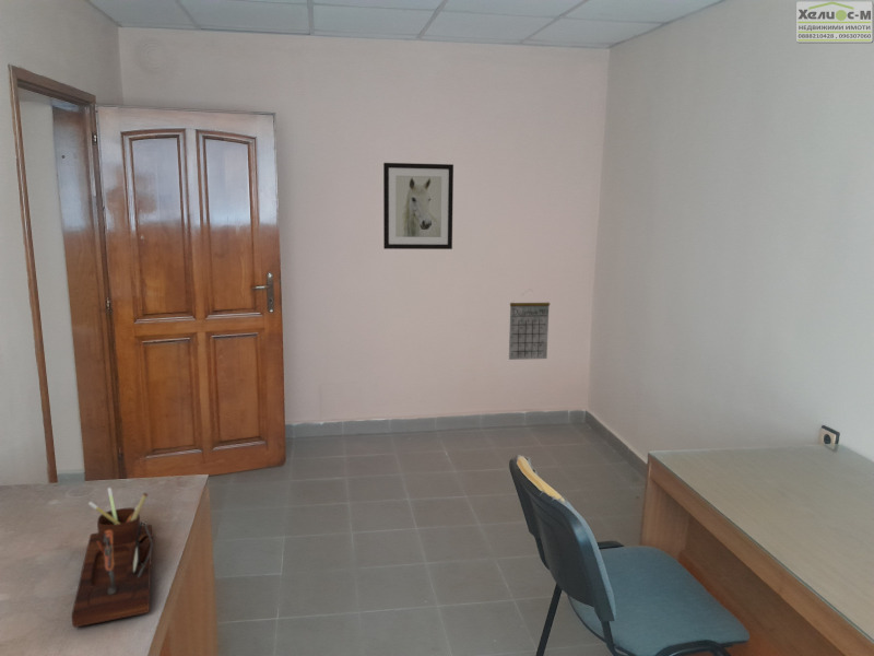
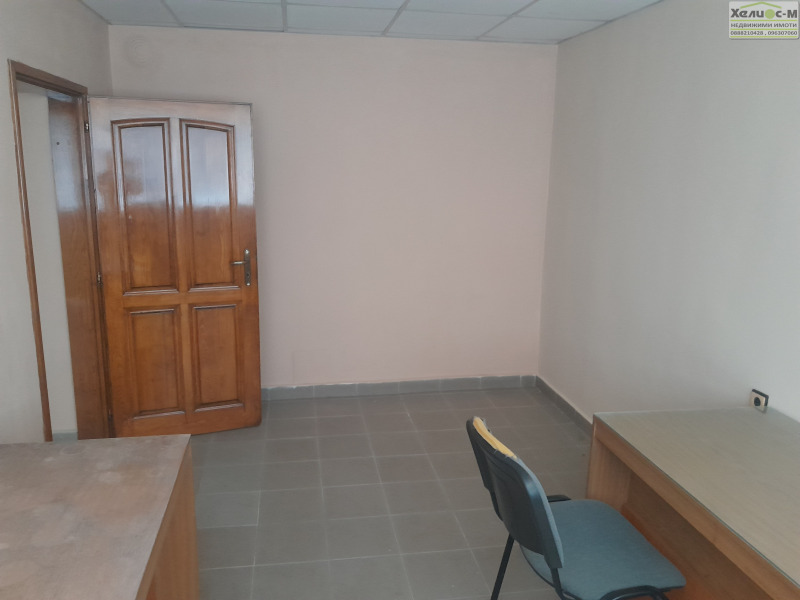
- wall art (418, 207)
- calendar (529, 324)
- desk organizer (116, 538)
